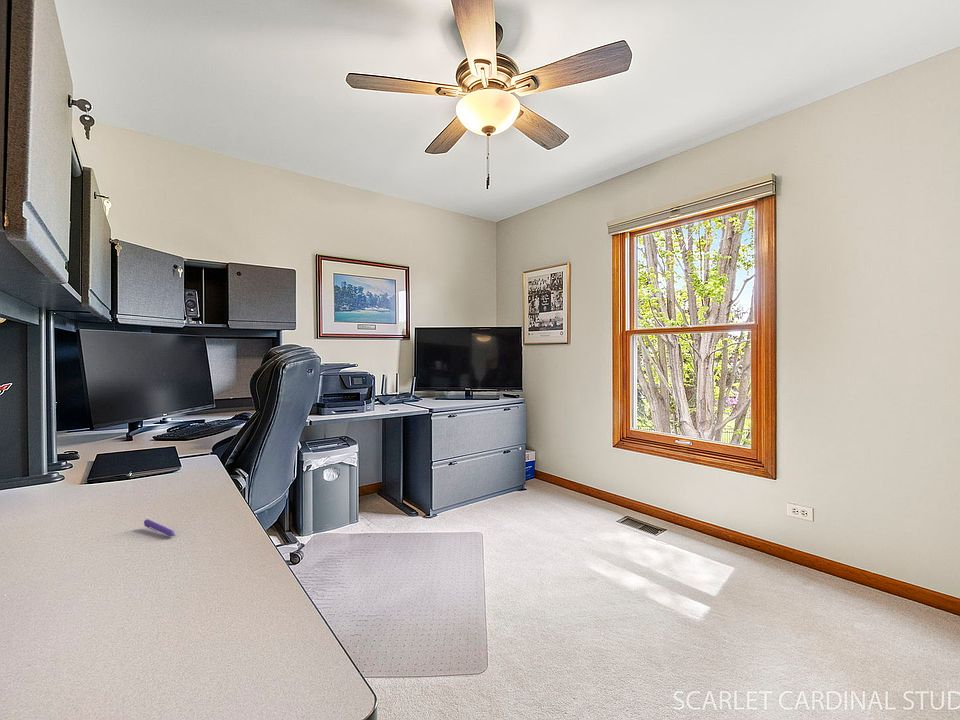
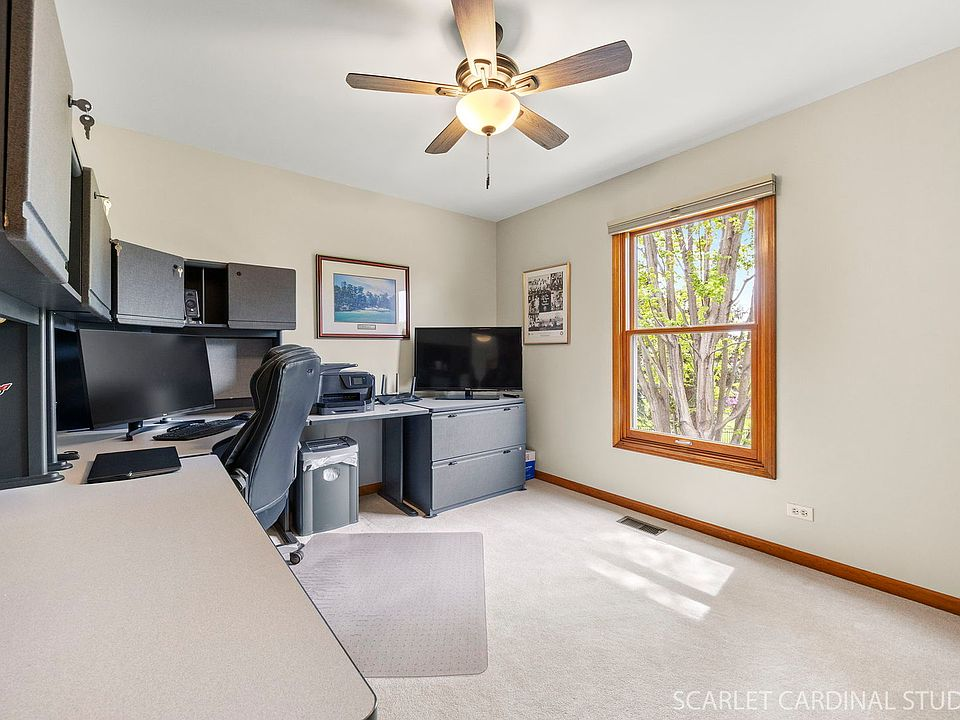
- pen (159, 527)
